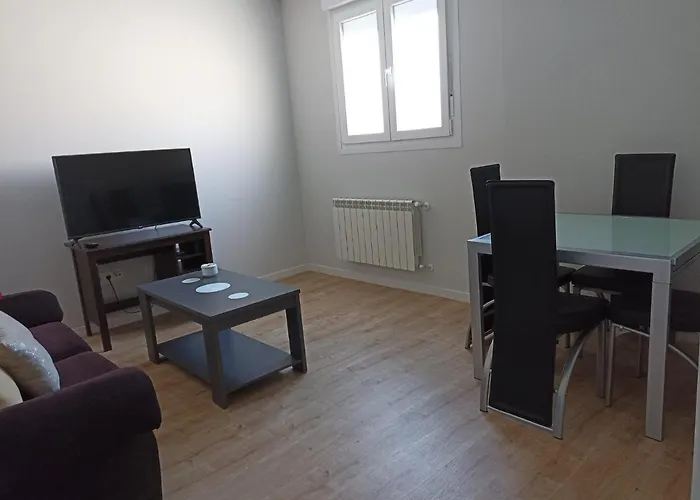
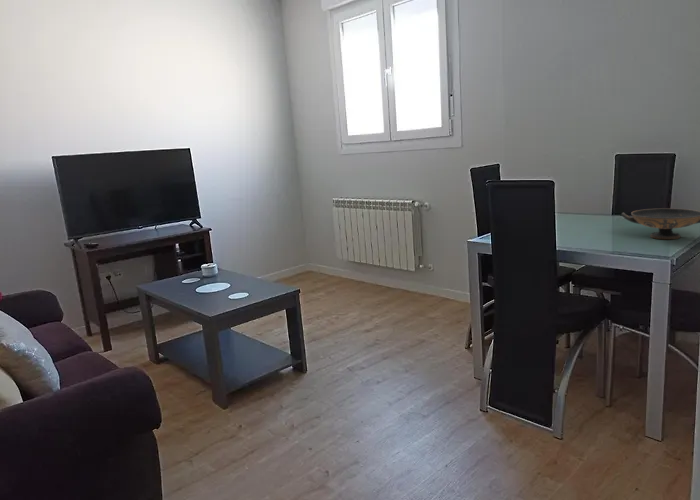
+ decorative bowl (666, 224)
